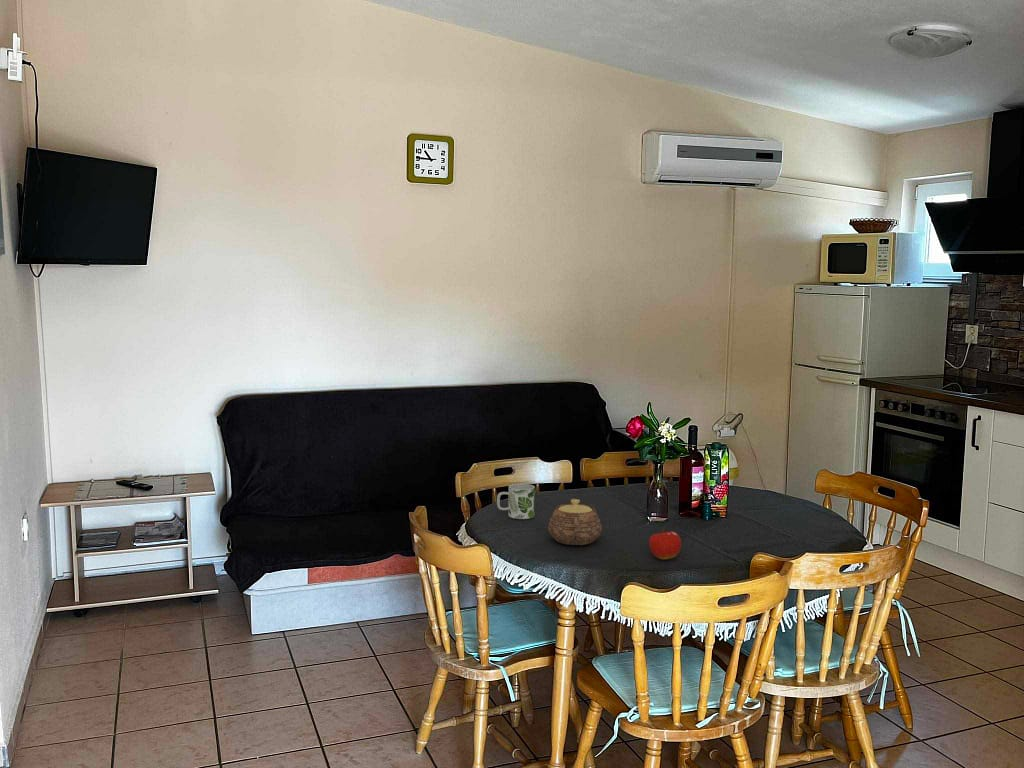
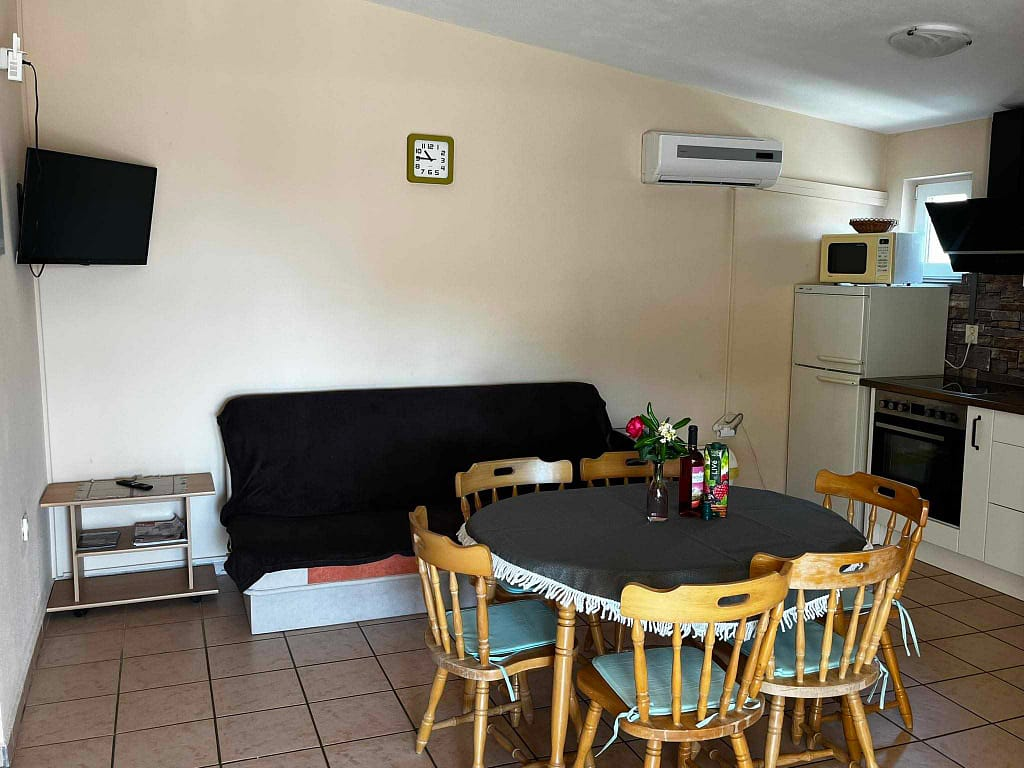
- teapot (574, 519)
- mug (515, 501)
- fruit (664, 544)
